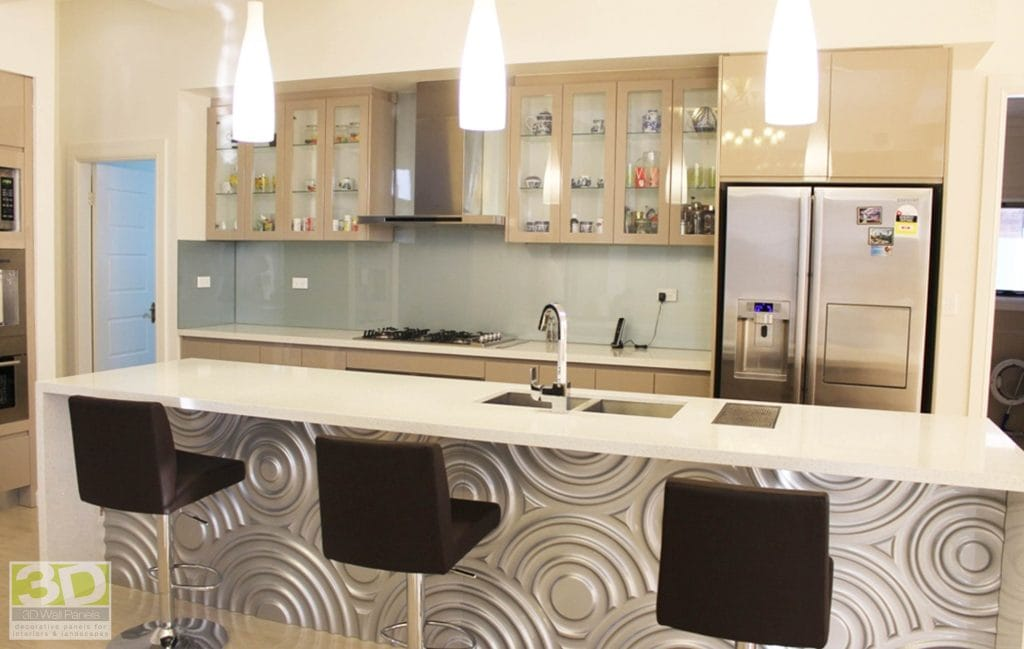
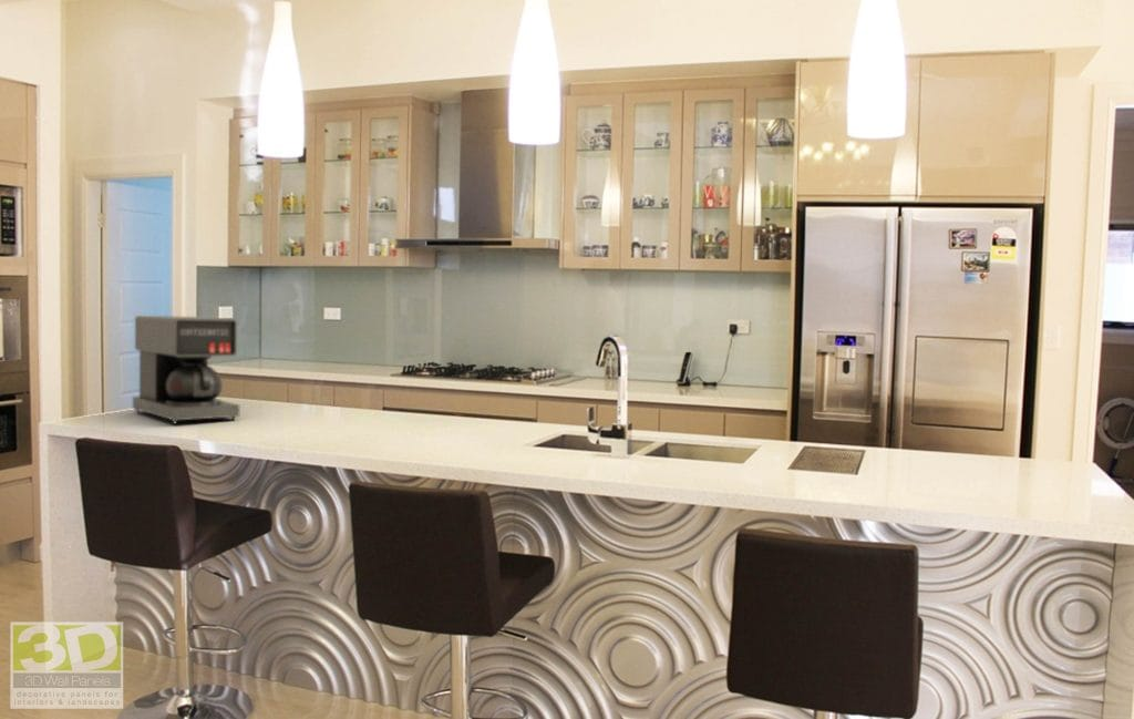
+ coffee maker (184, 367)
